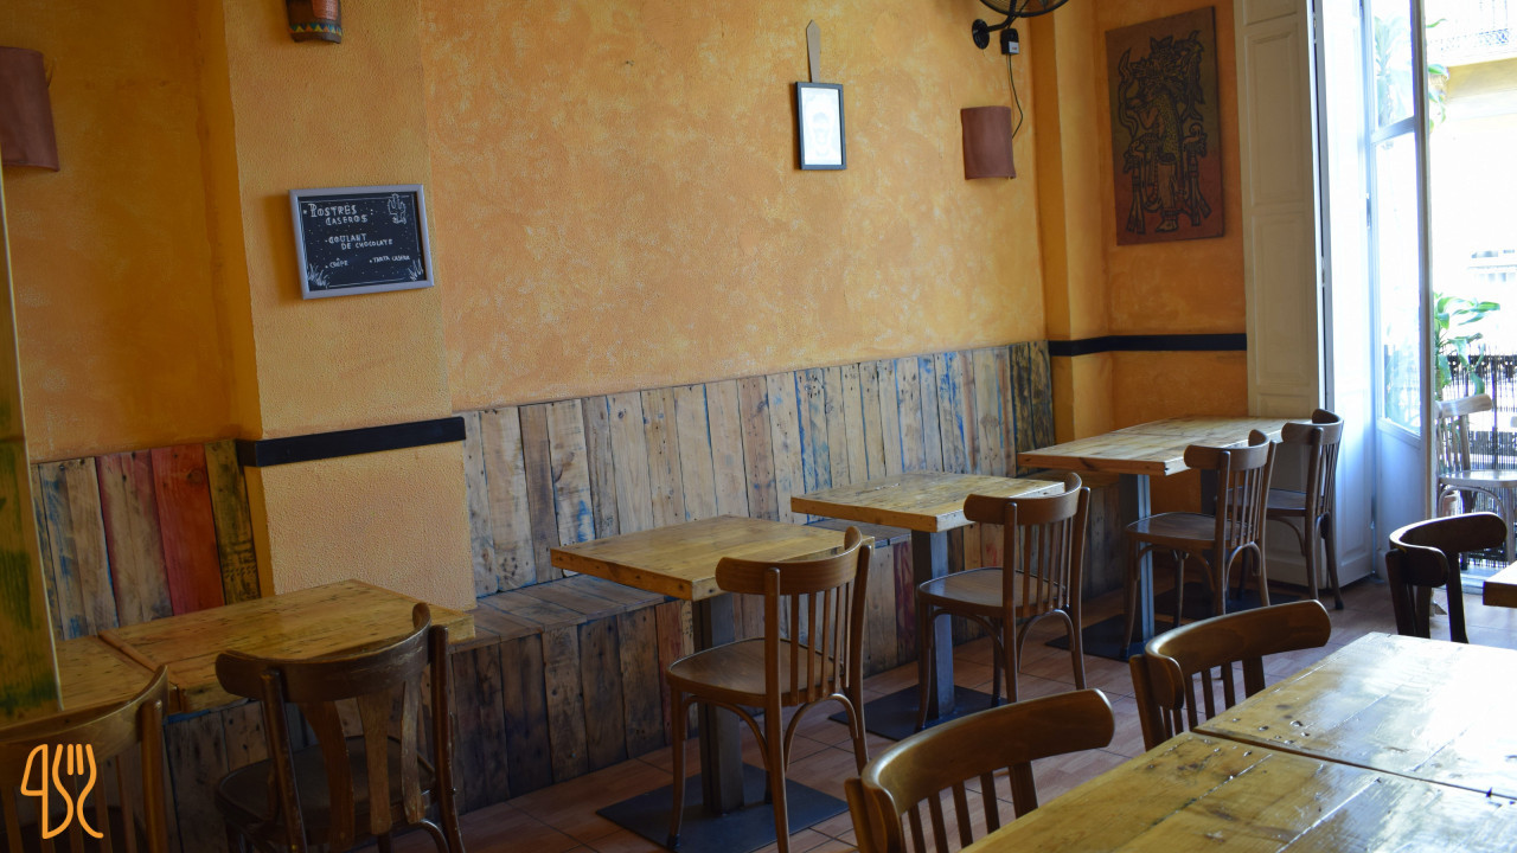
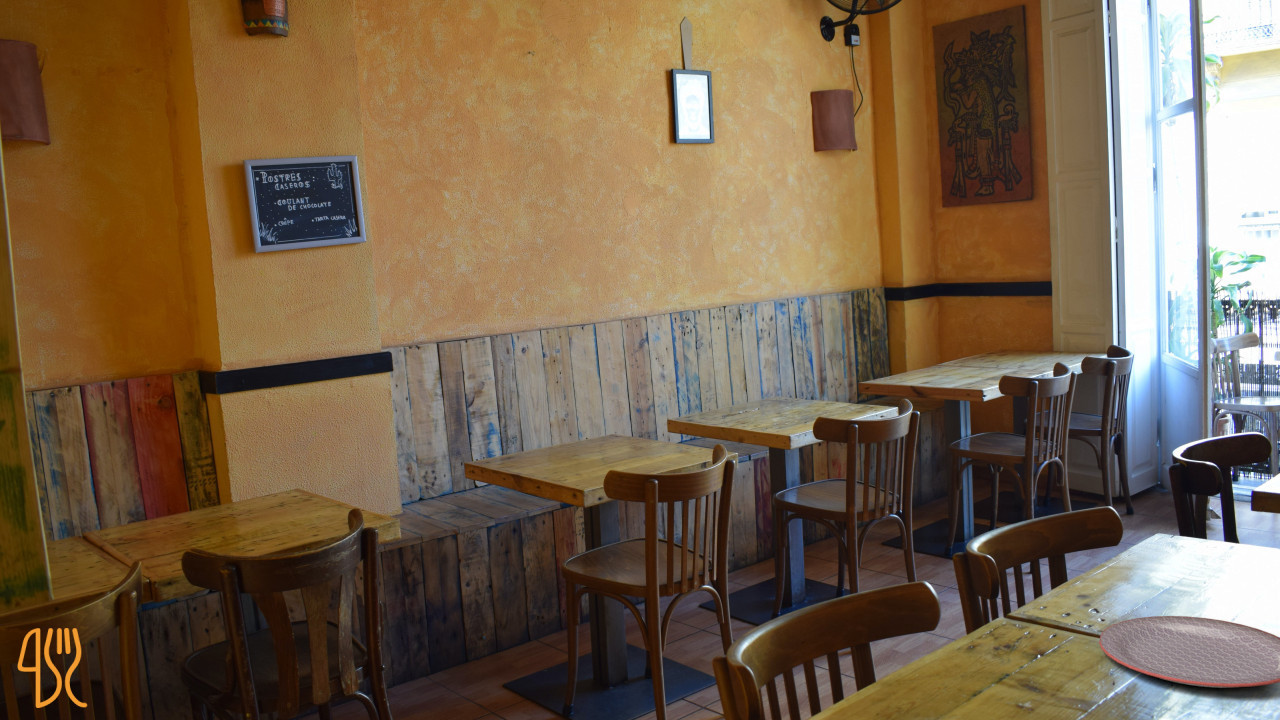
+ plate (1197, 654)
